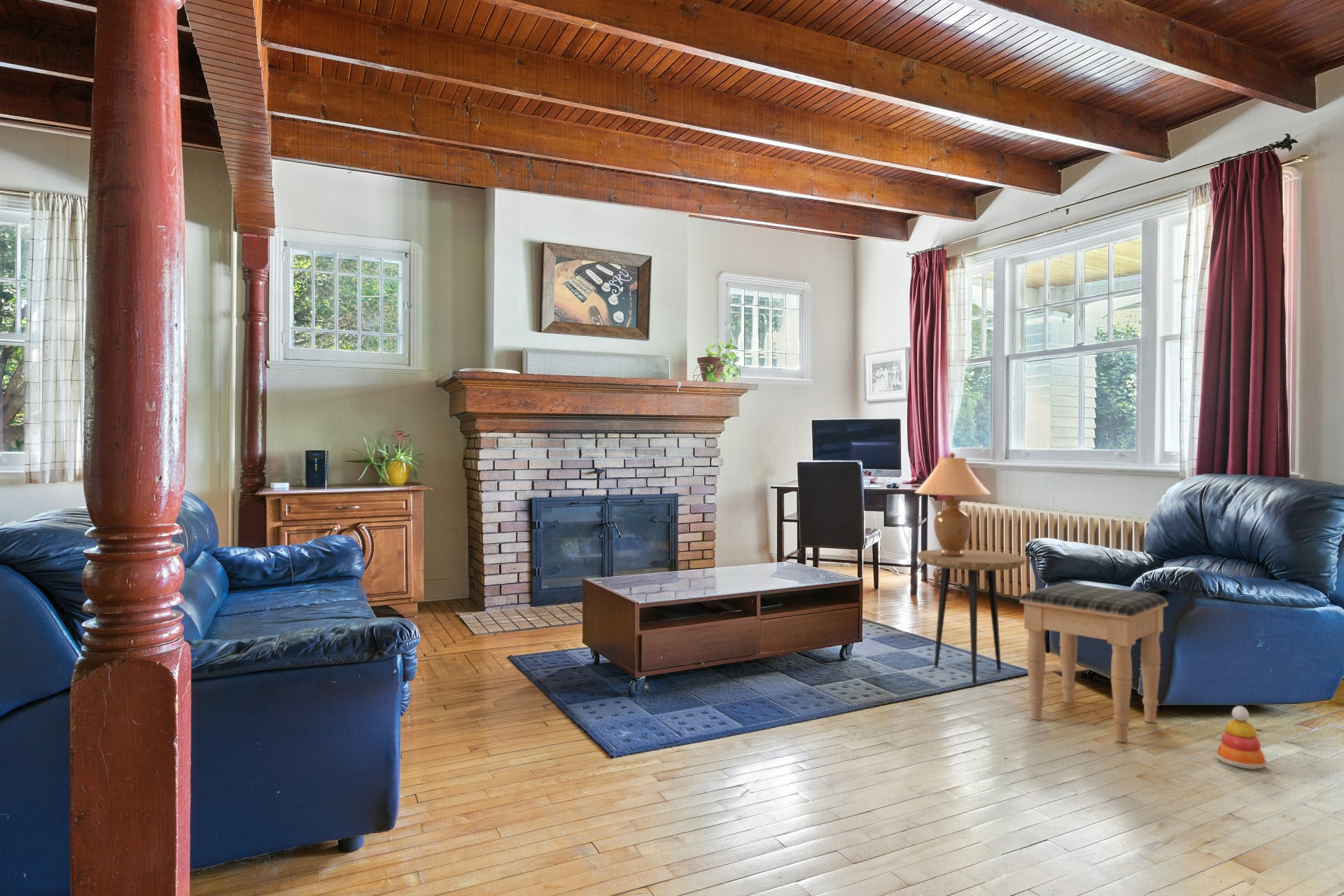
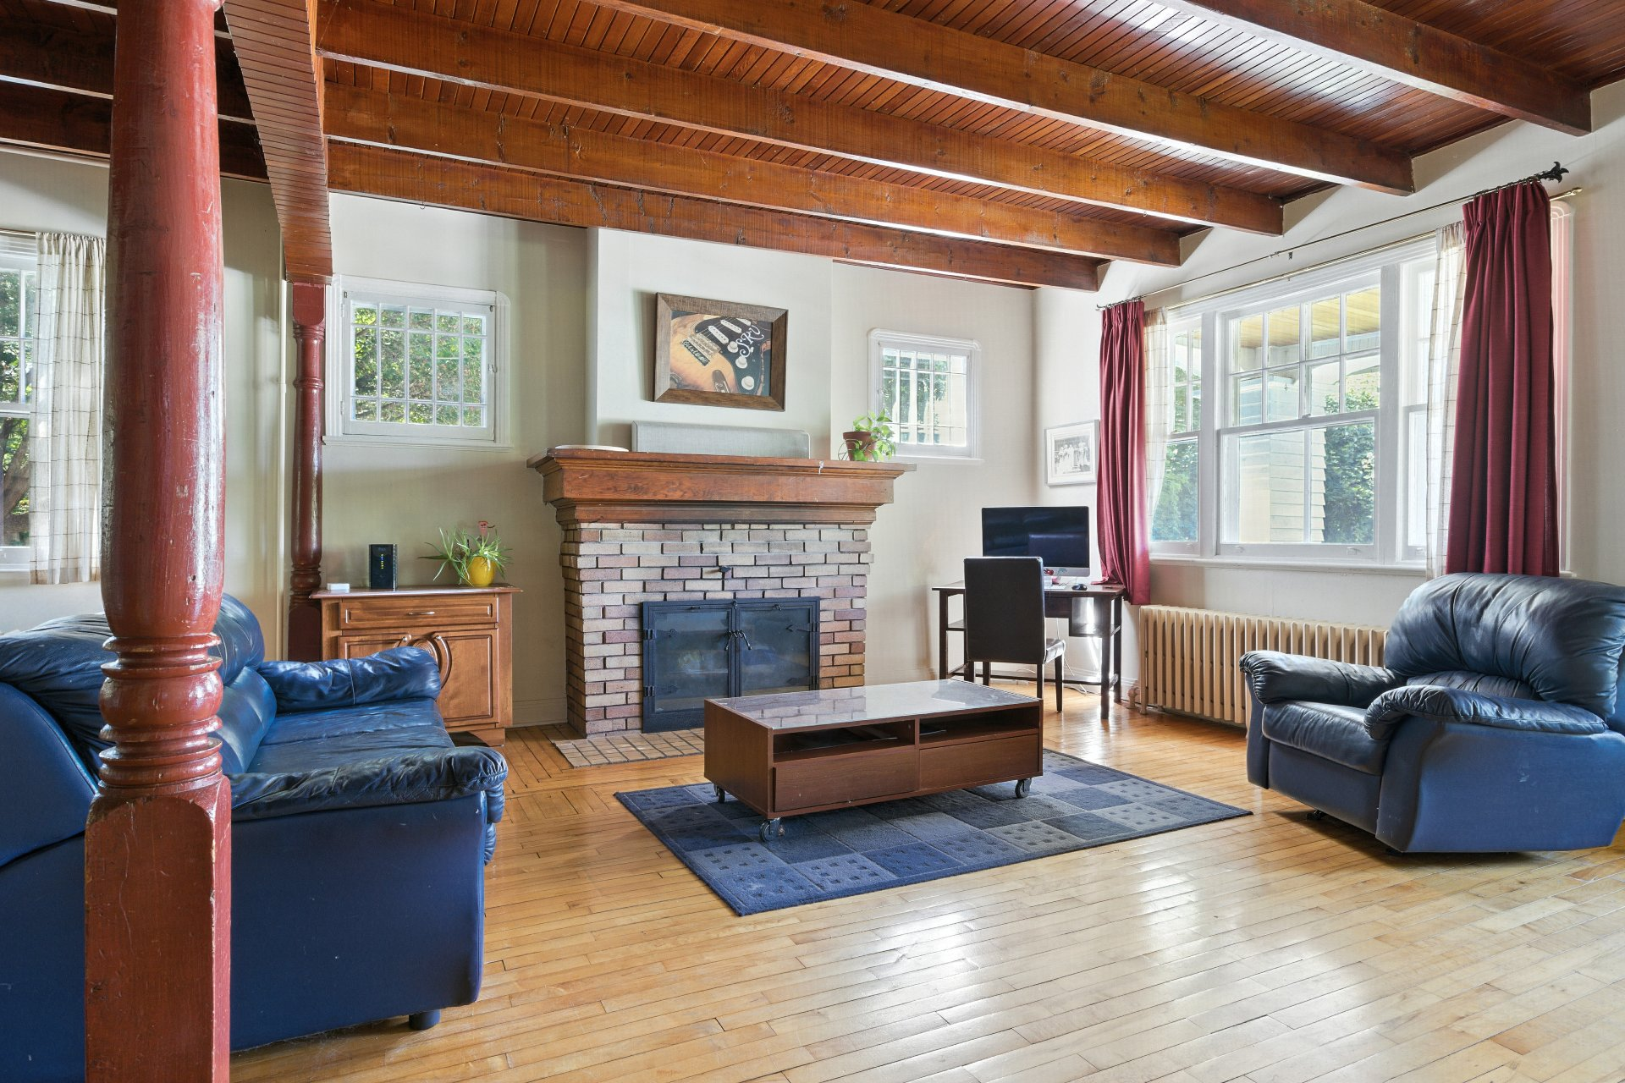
- table lamp (952, 503)
- footstool (1077, 655)
- stacking toy (1240, 734)
- side table (969, 615)
